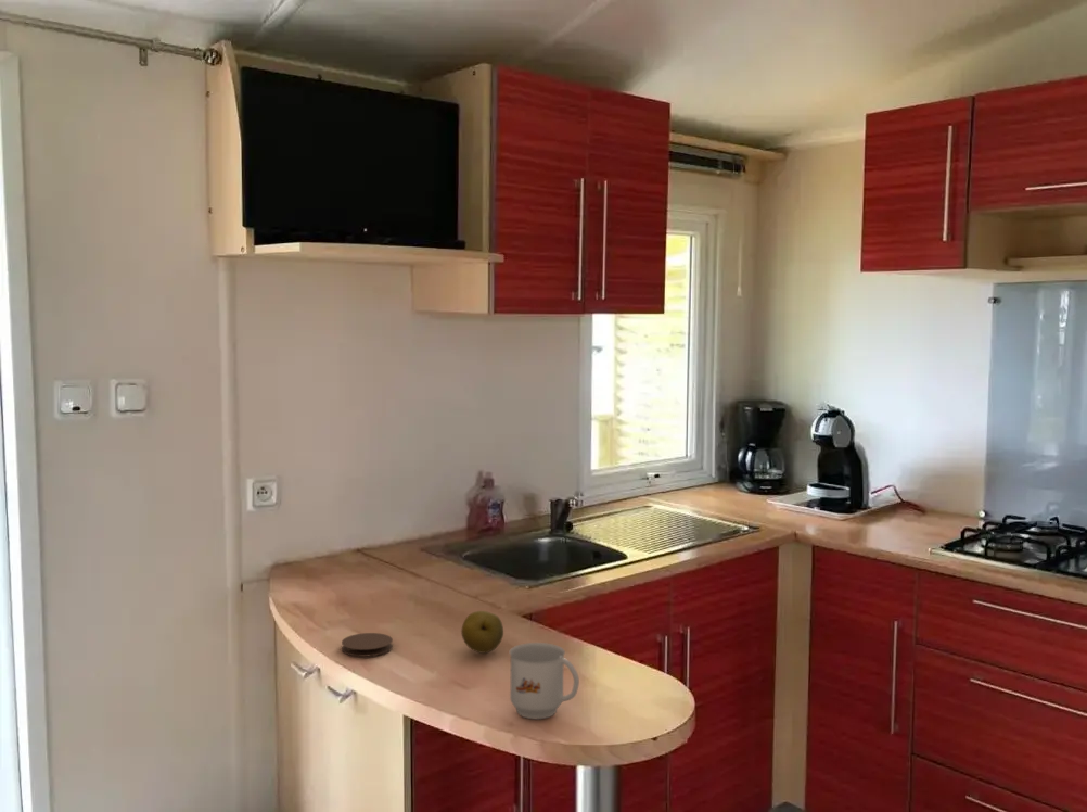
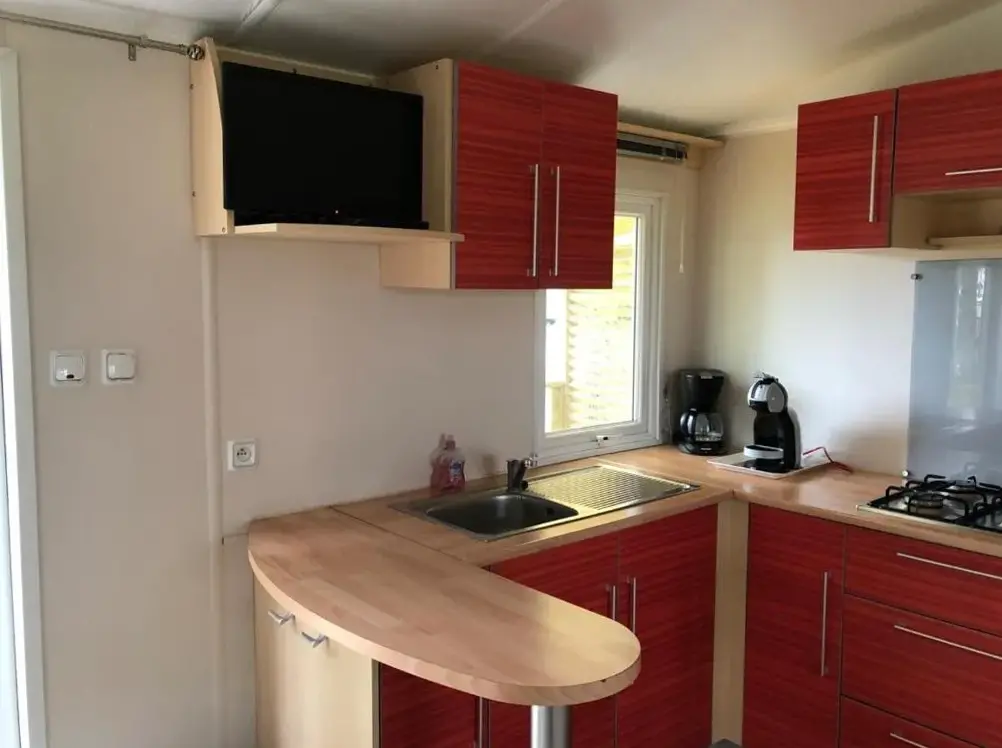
- coaster (367, 644)
- mug (544, 682)
- fruit (482, 632)
